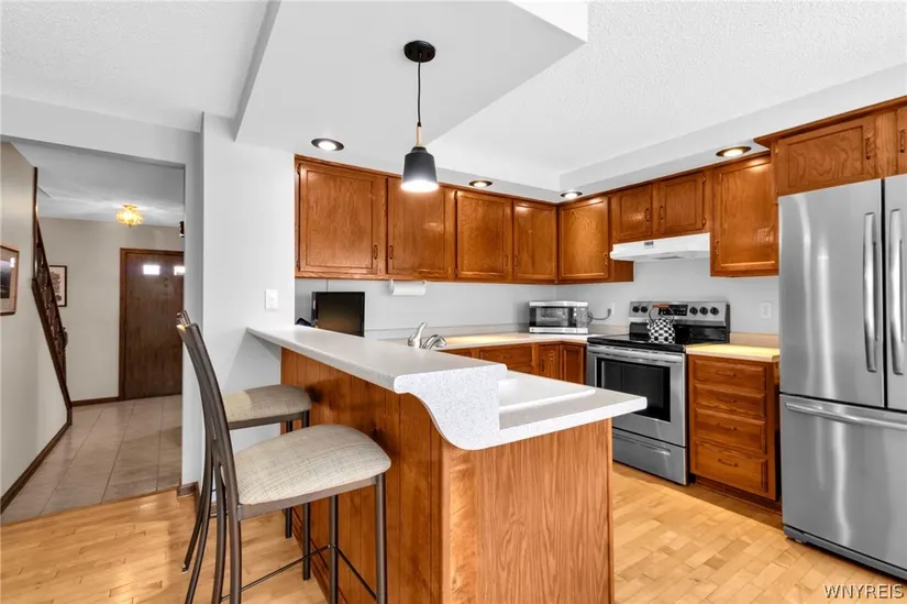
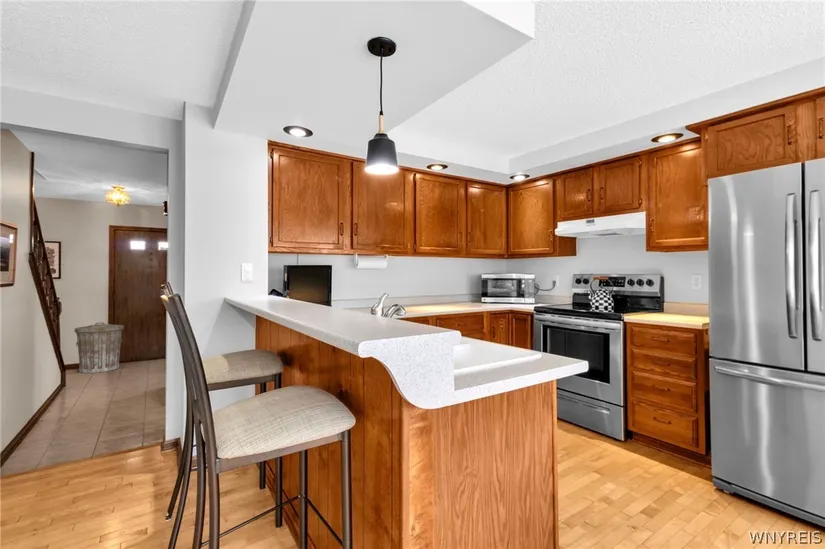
+ trash can (99, 346)
